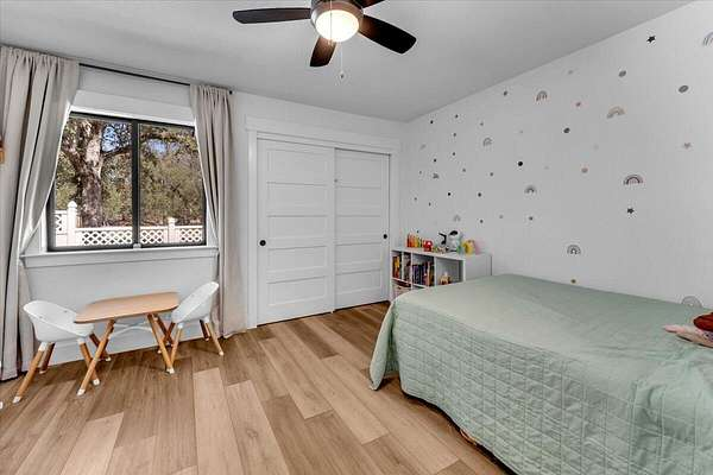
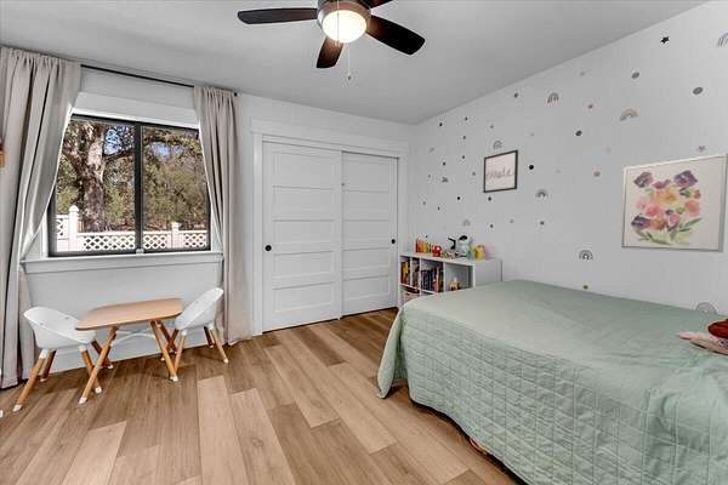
+ wall art (499, 172)
+ wall art (669, 206)
